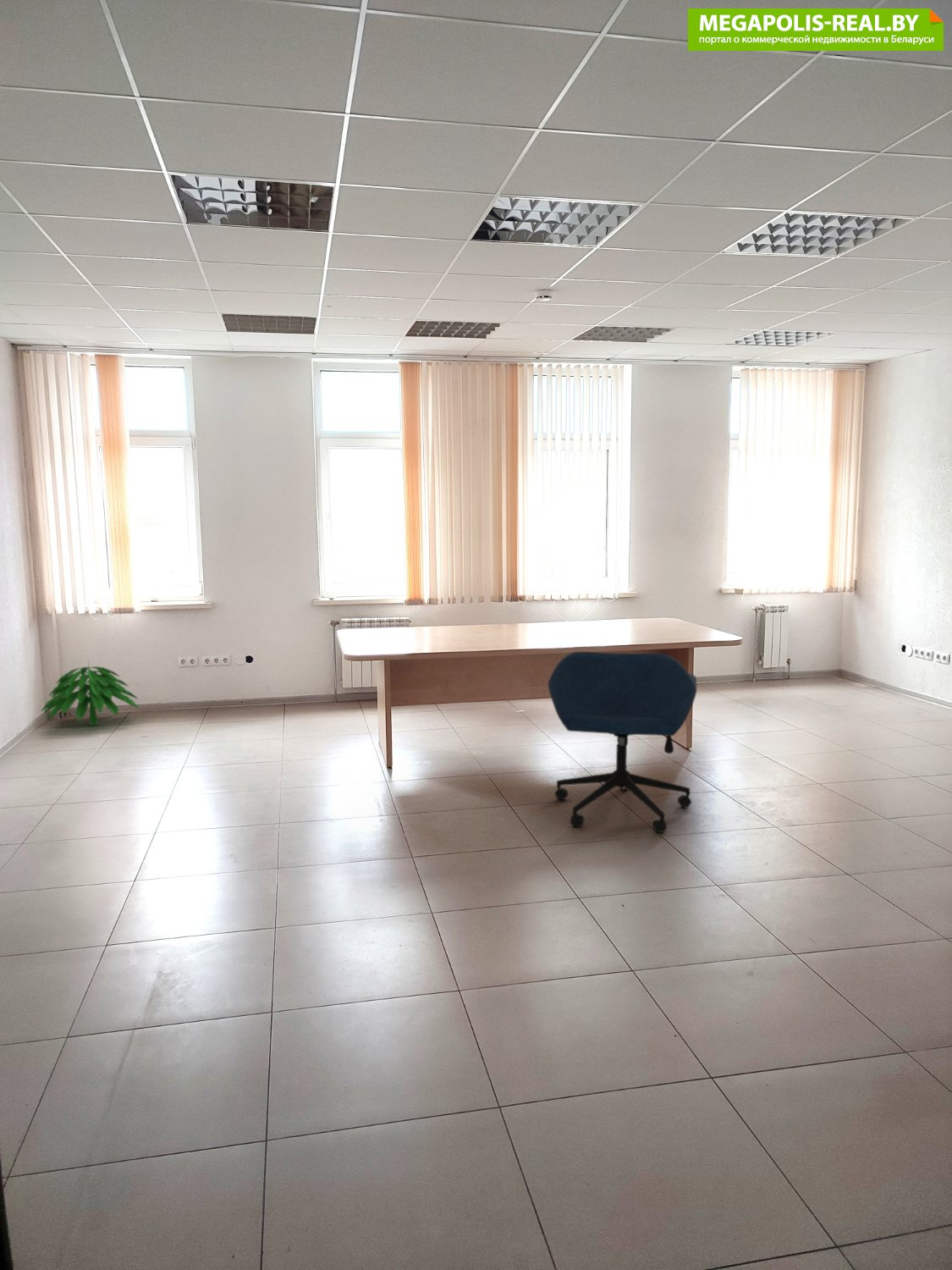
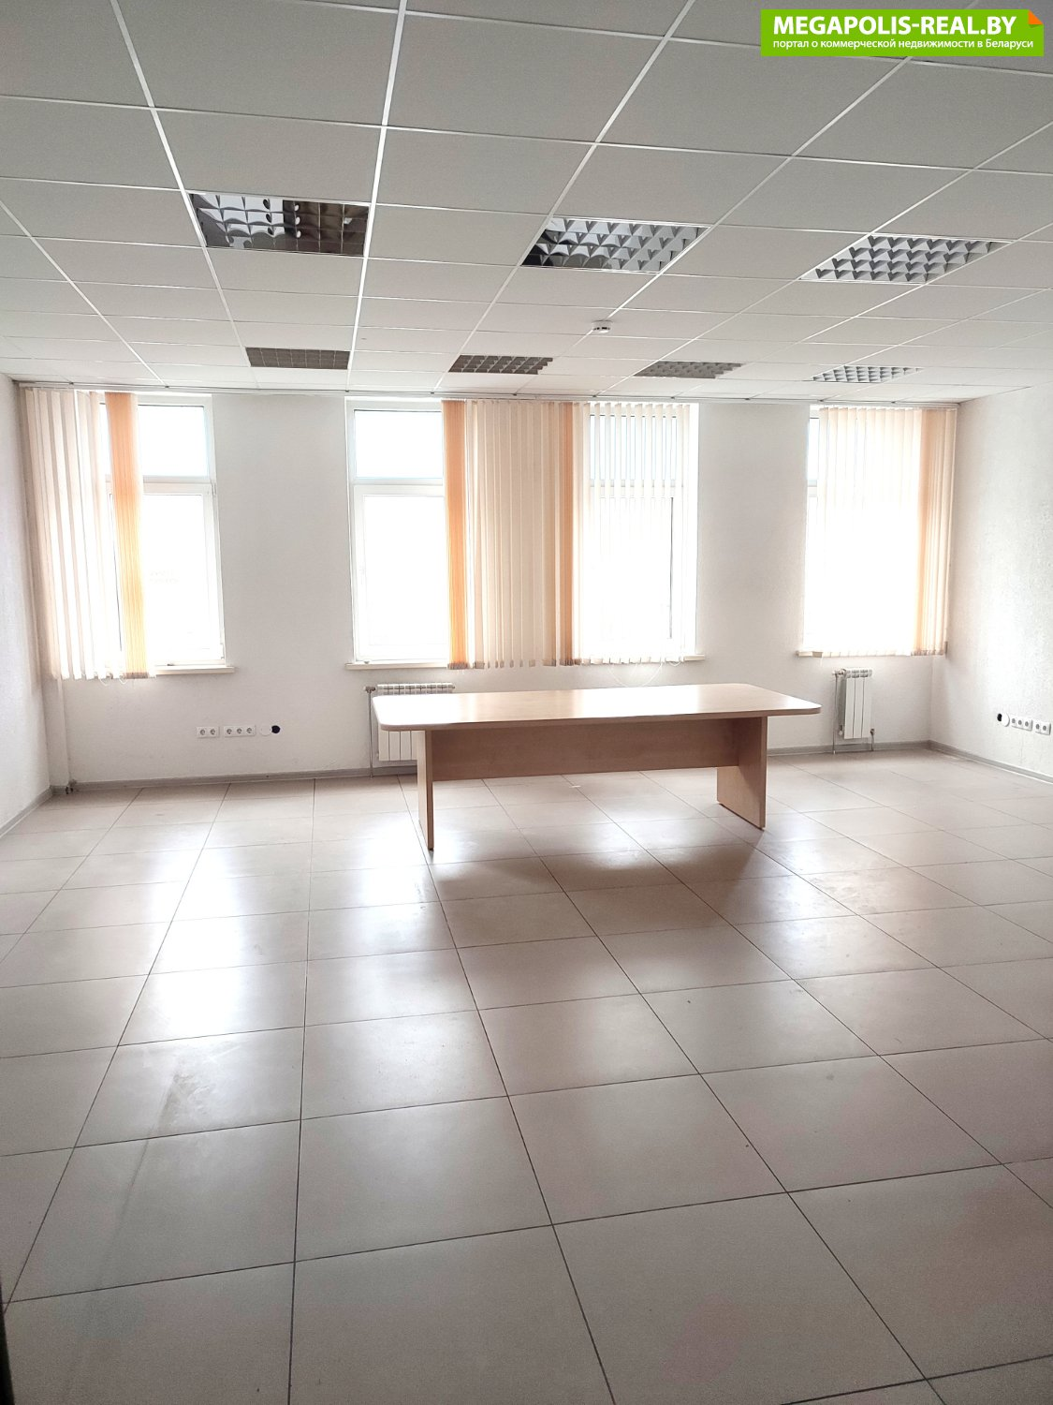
- indoor plant (91, 692)
- office chair (621, 727)
